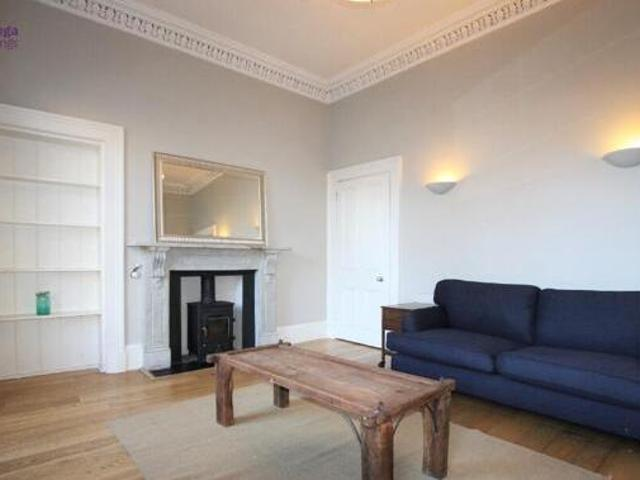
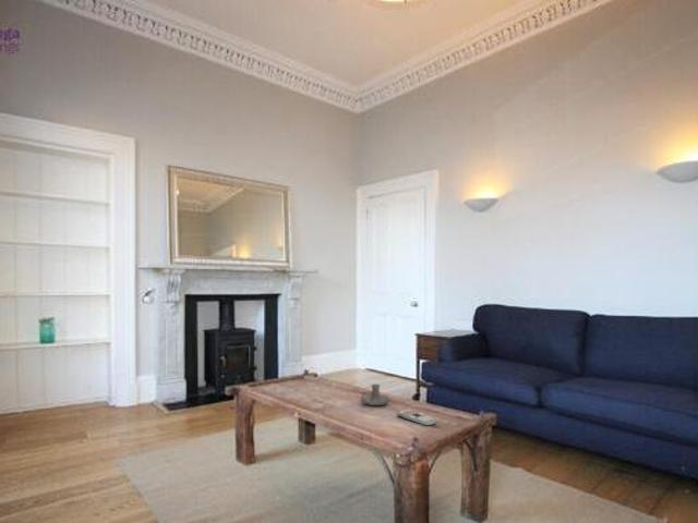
+ candle holder (373, 394)
+ remote control (417, 417)
